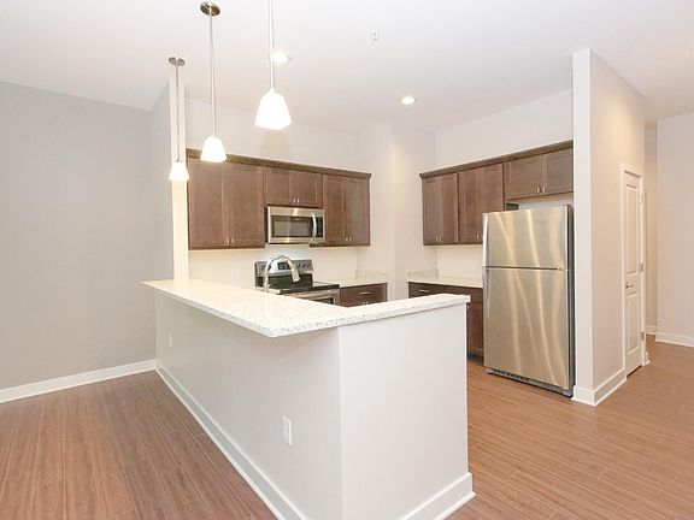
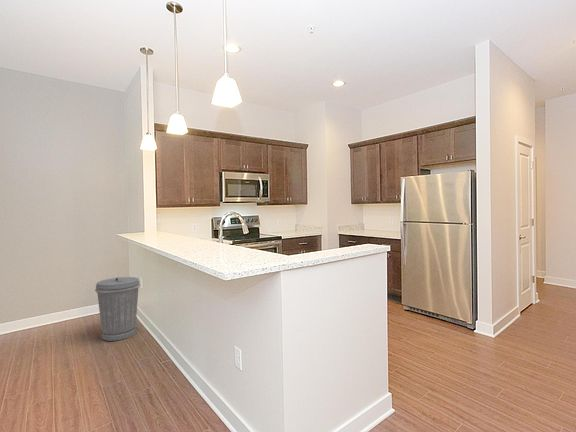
+ trash can (118, 306)
